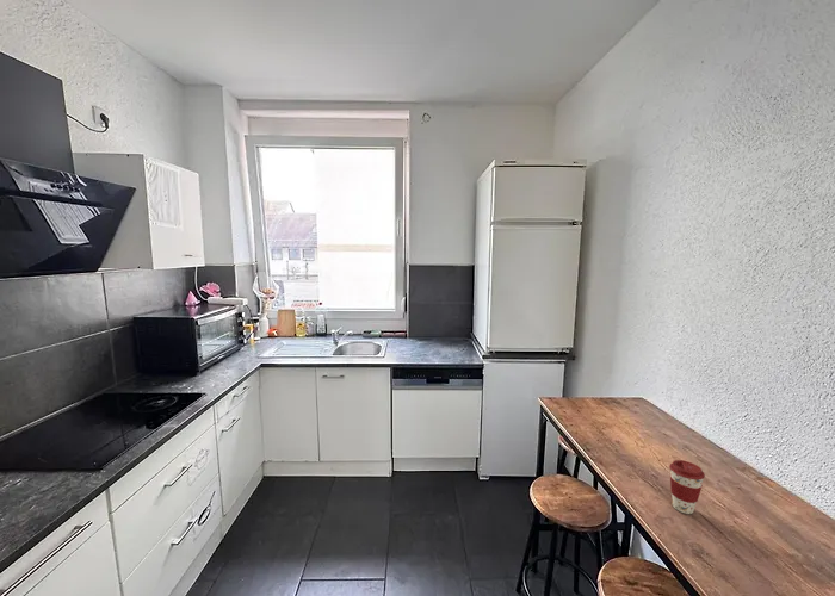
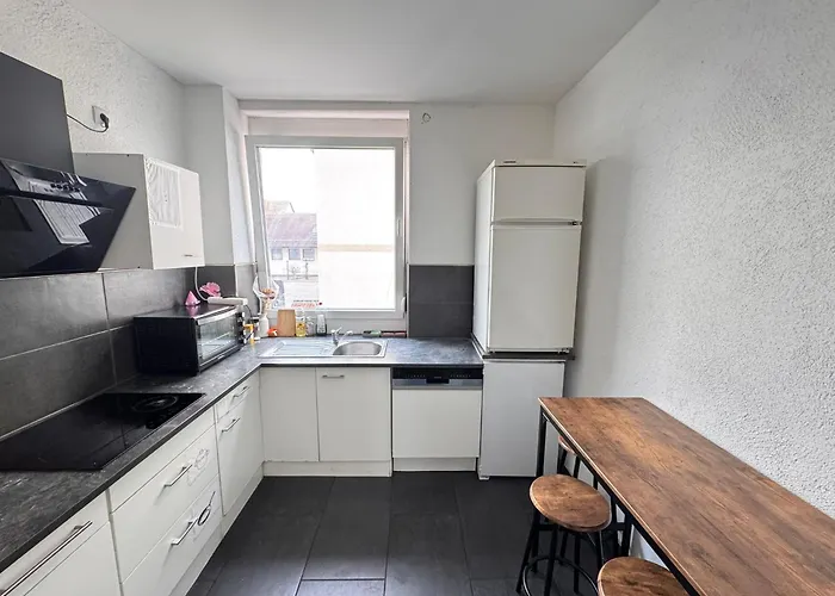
- coffee cup (685, 486)
